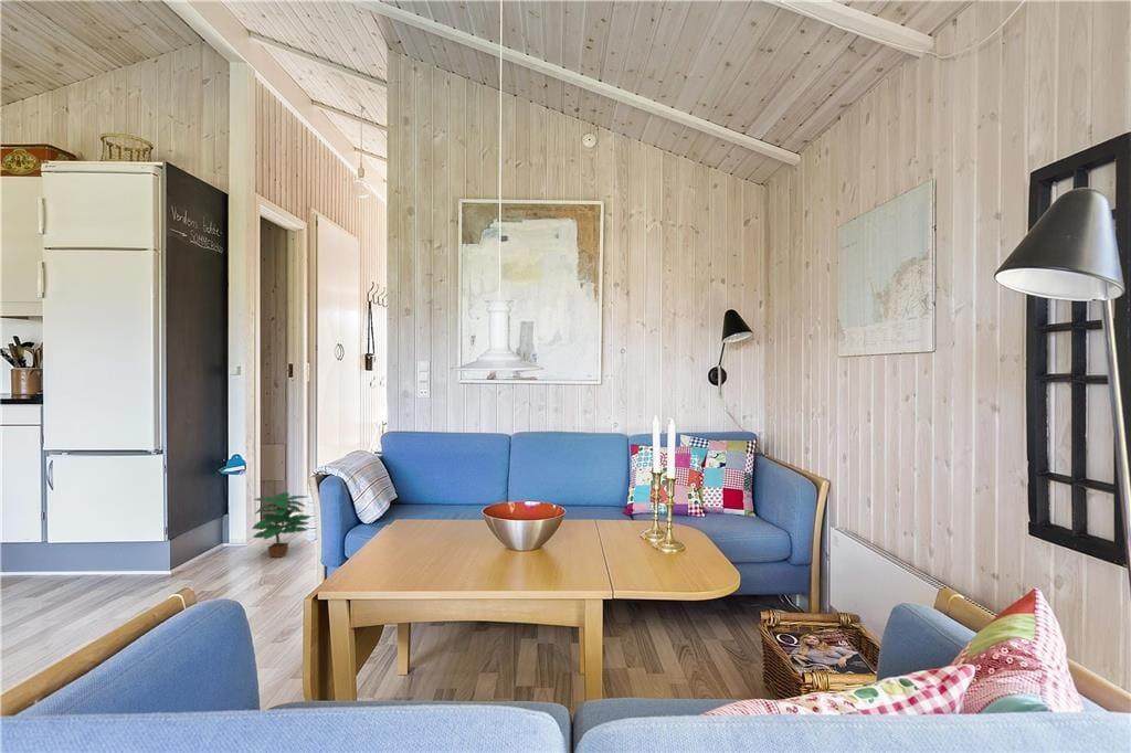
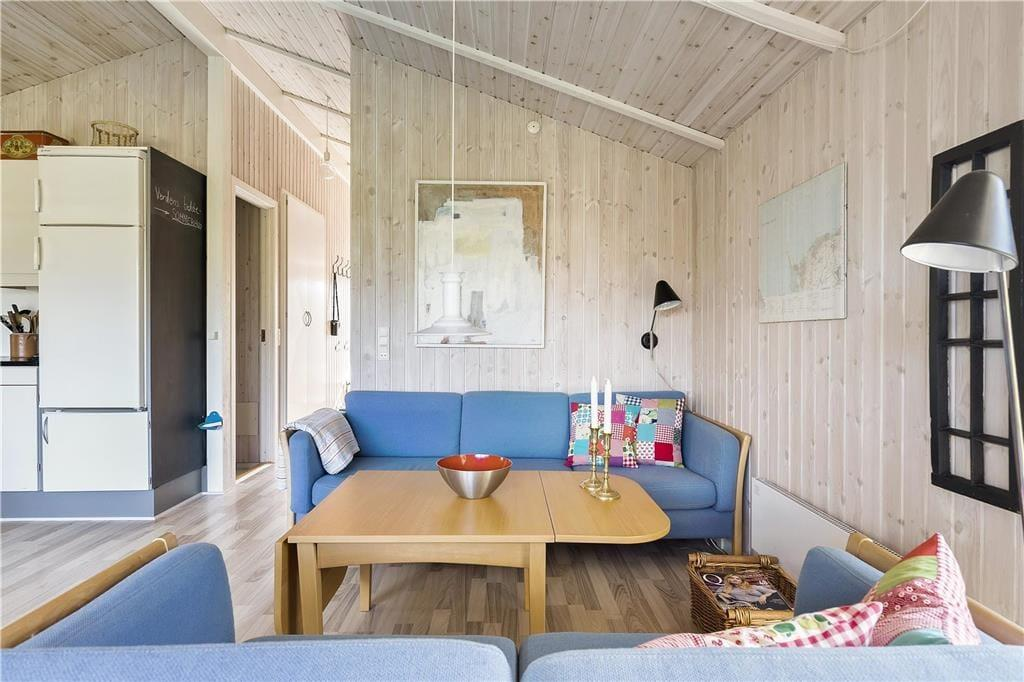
- potted plant (281, 526)
